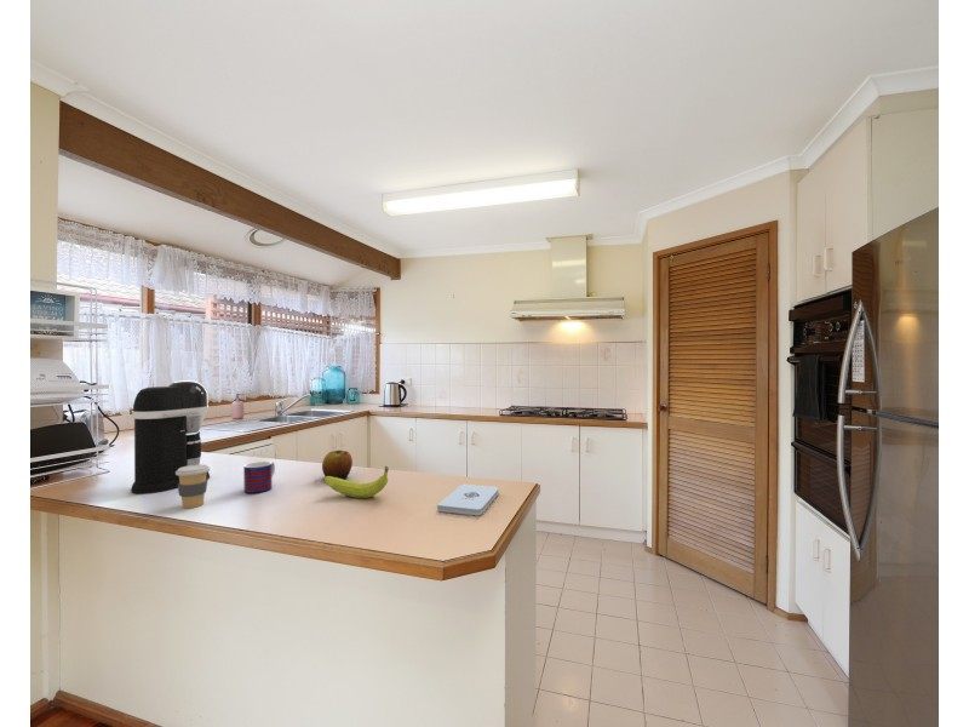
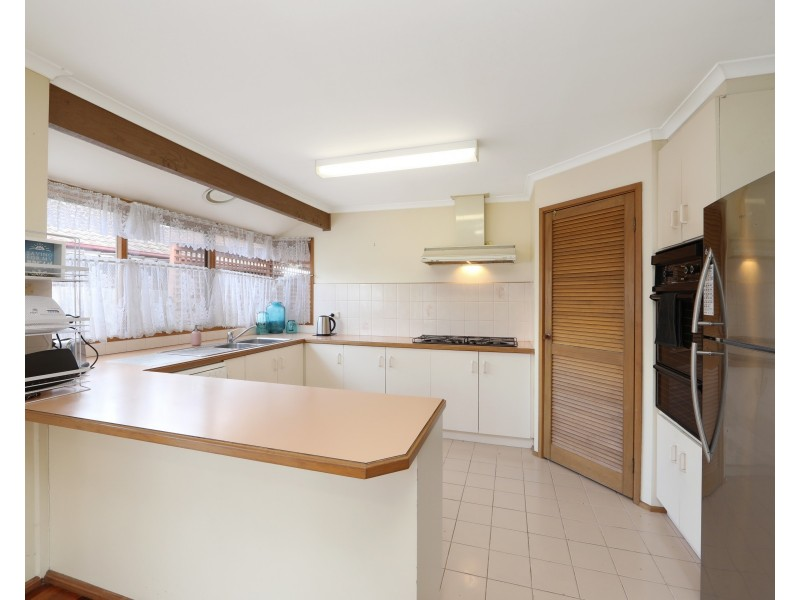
- apple (337, 464)
- mug (262, 475)
- coffee maker (172, 431)
- coffee cup (193, 486)
- notepad (470, 498)
- fruit (357, 482)
